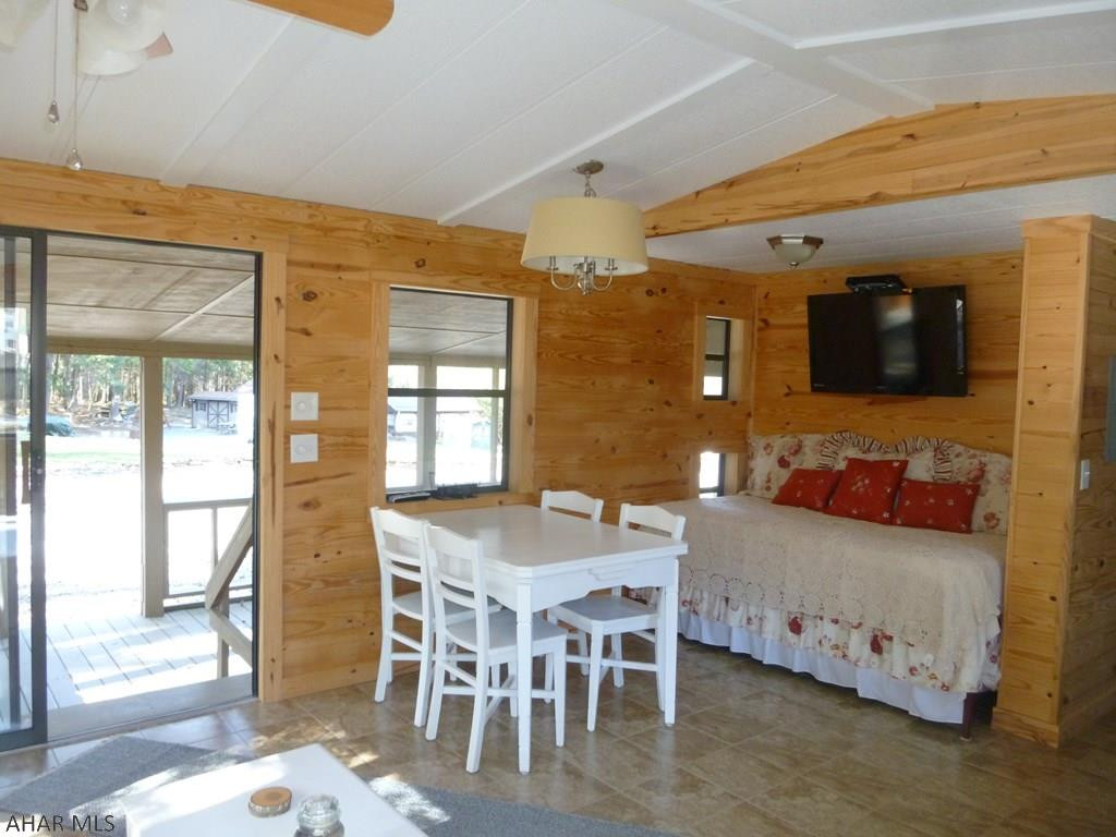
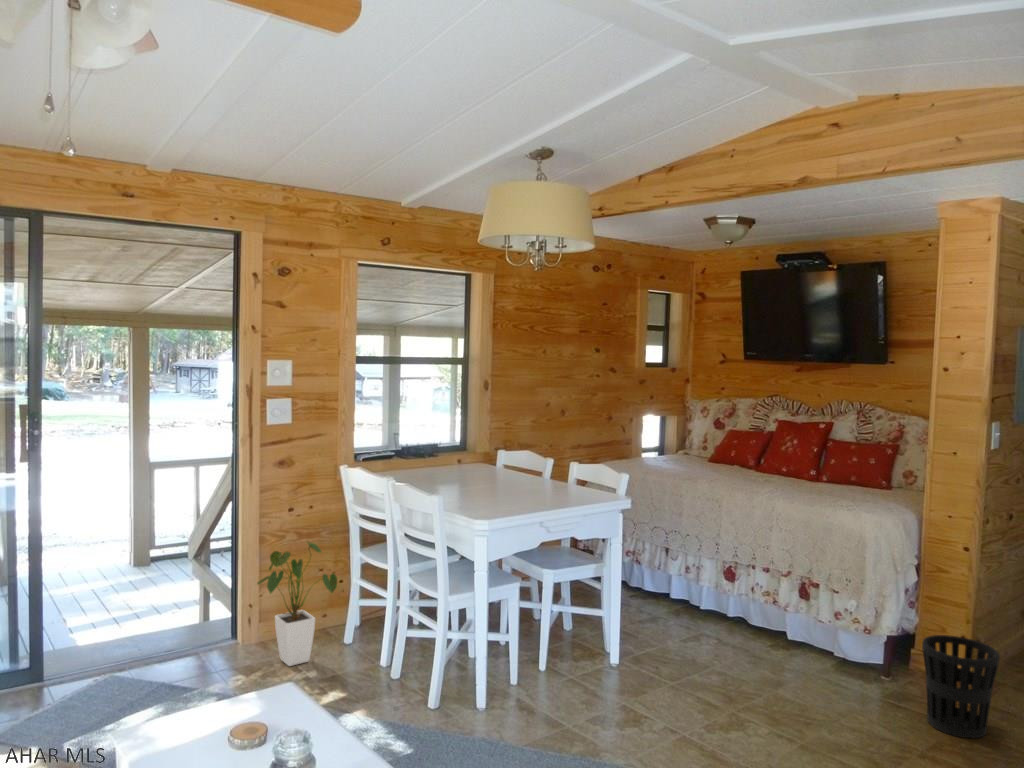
+ wastebasket (957, 687)
+ house plant (302, 603)
